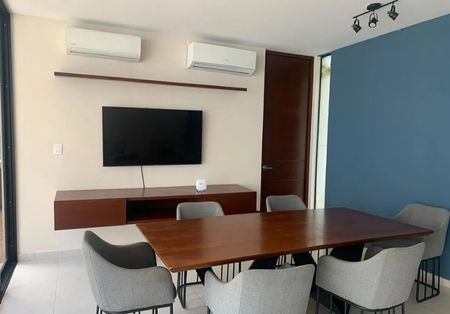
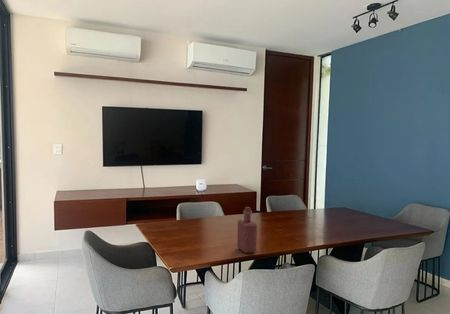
+ bottle (247, 228)
